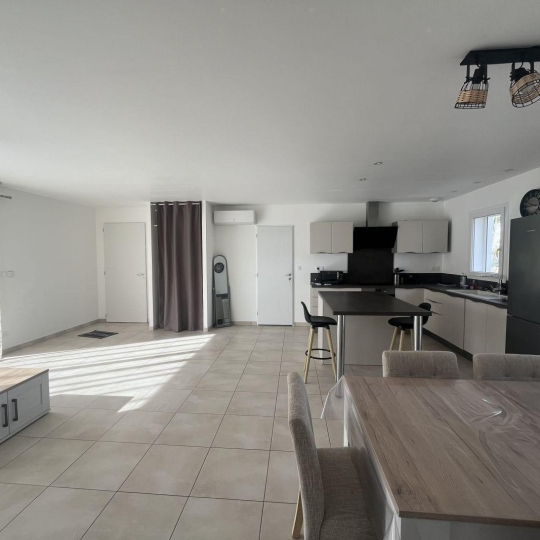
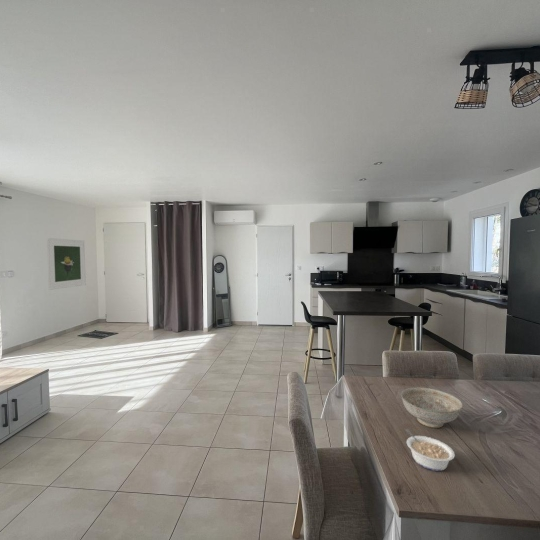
+ legume (427, 452)
+ decorative bowl (429, 409)
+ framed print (67, 263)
